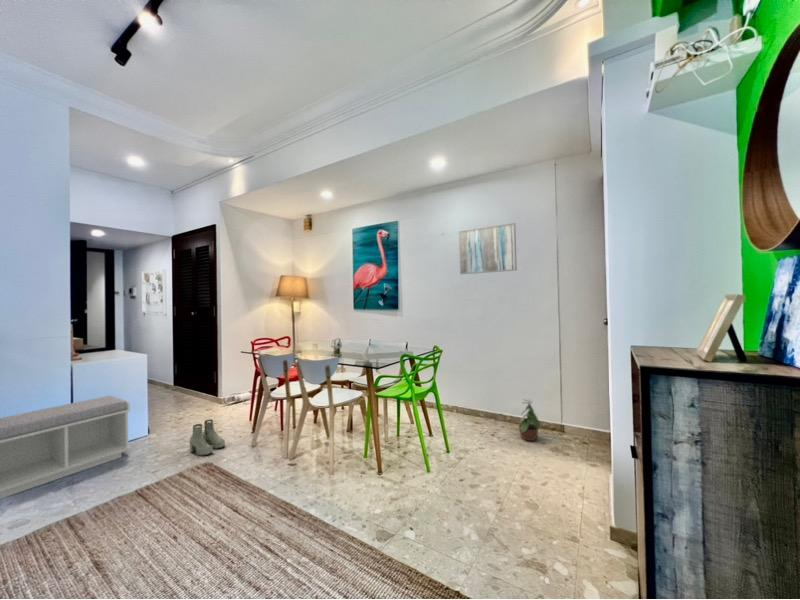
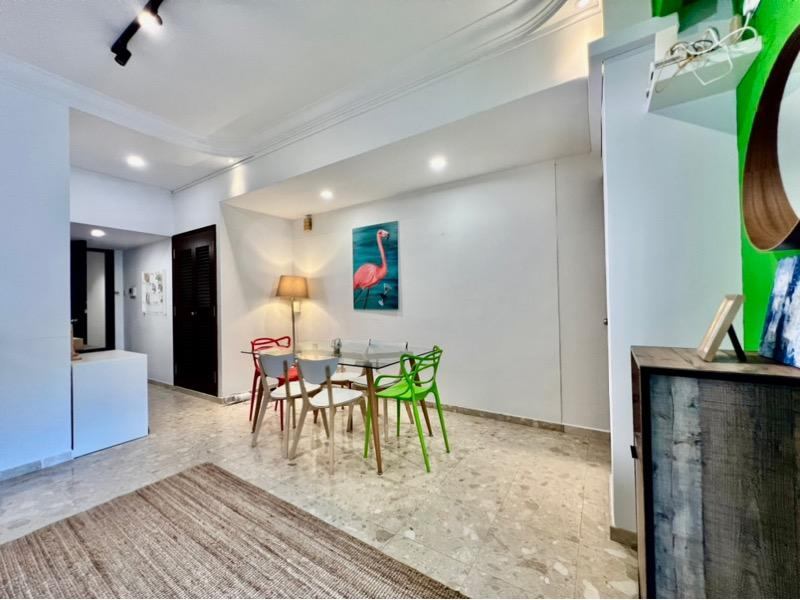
- wall art (486, 249)
- potted plant (528, 418)
- bench (58, 440)
- boots (207, 436)
